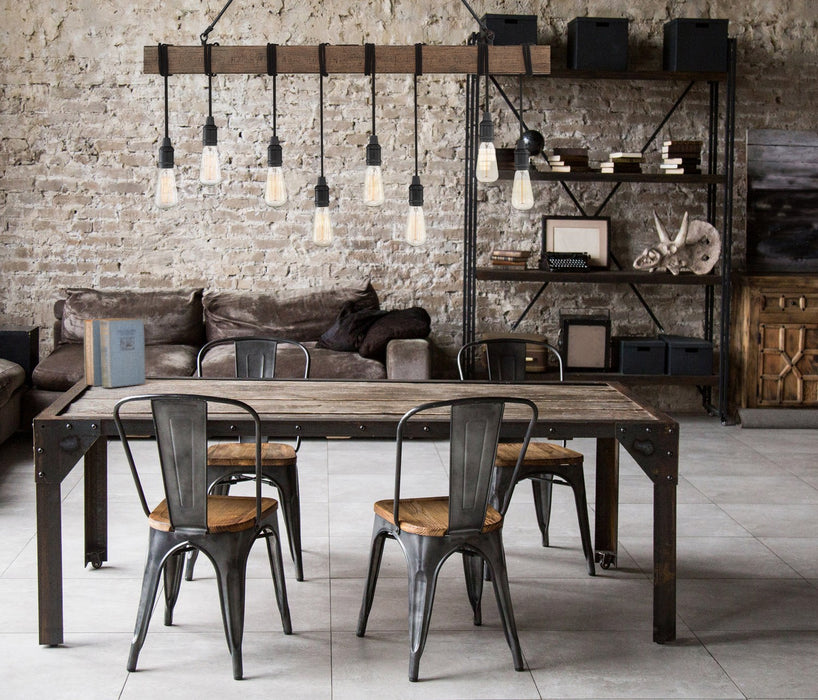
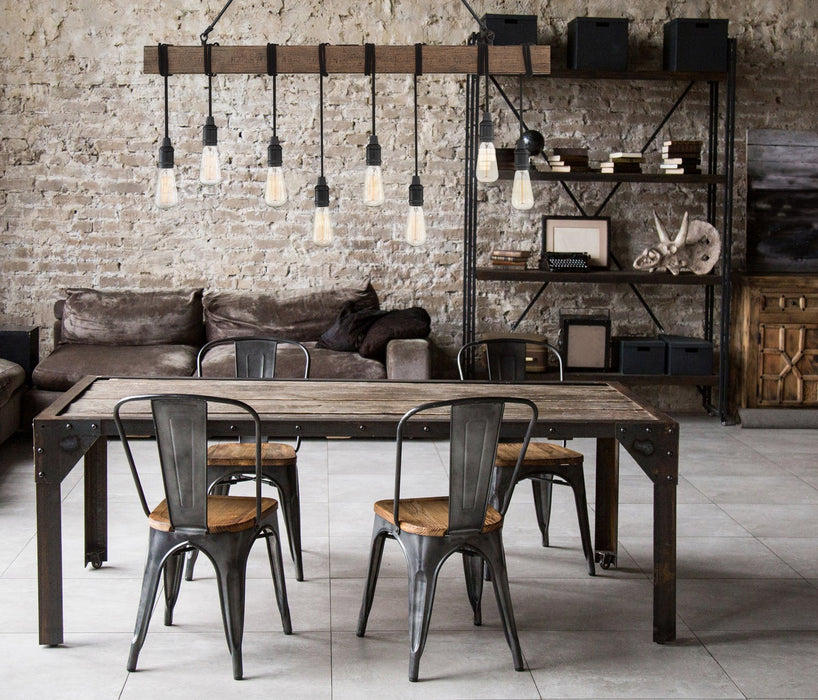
- book (114, 351)
